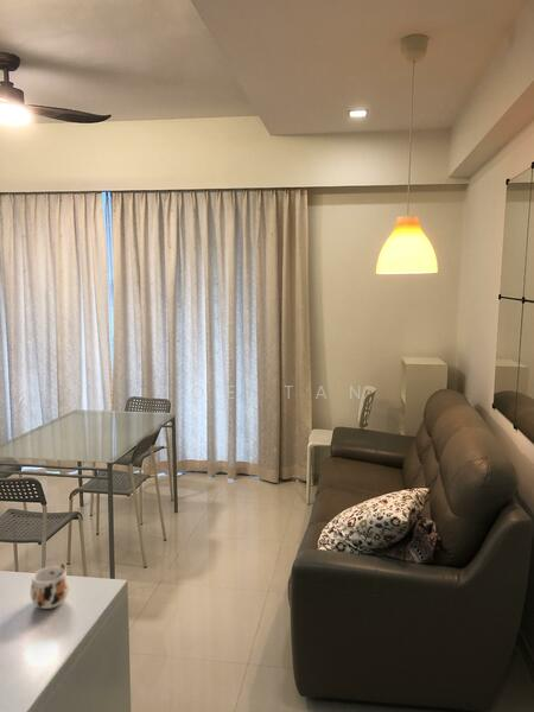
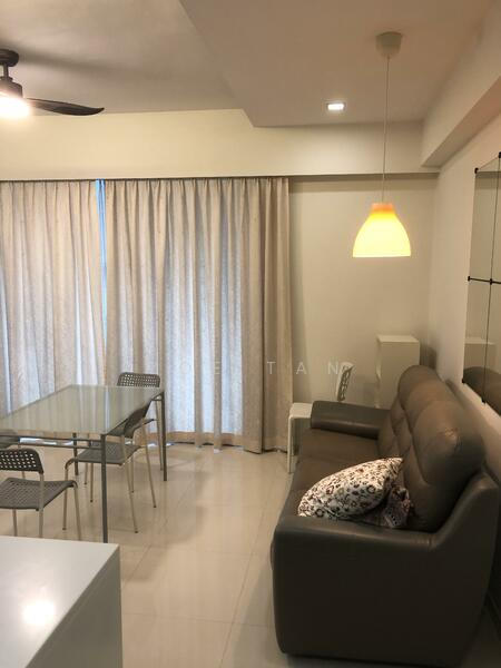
- mug (50, 583)
